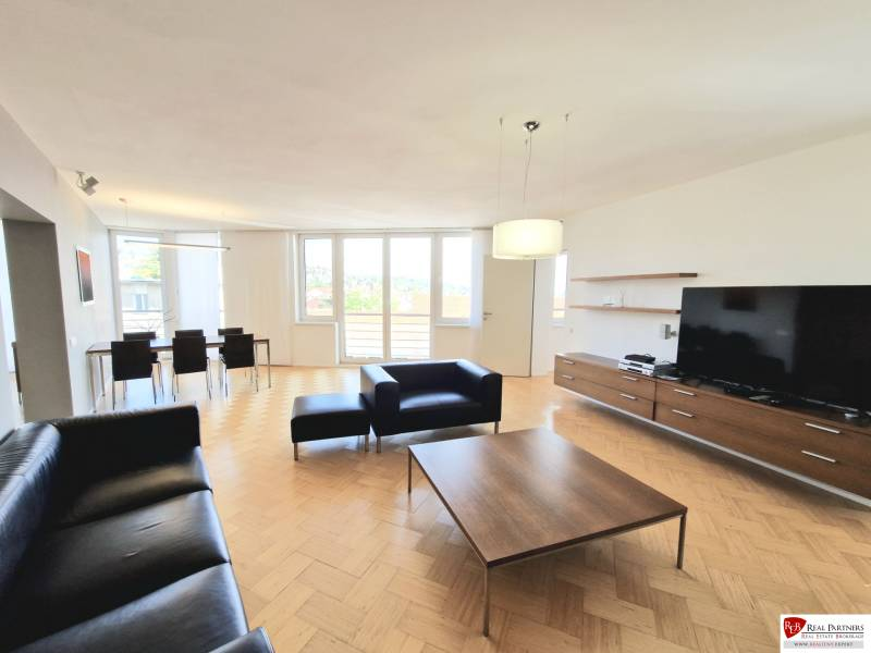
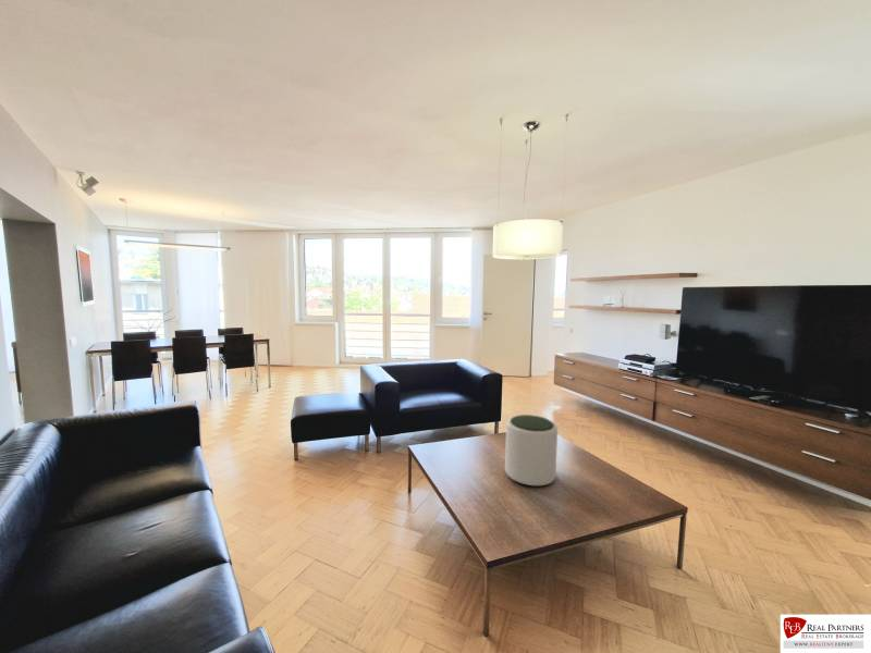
+ plant pot (530, 448)
